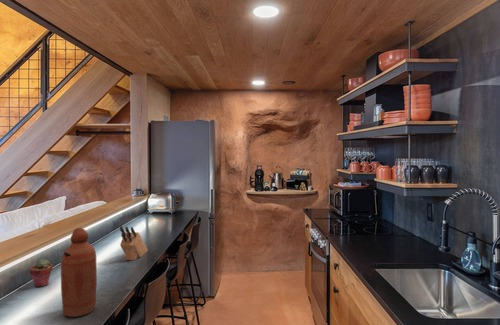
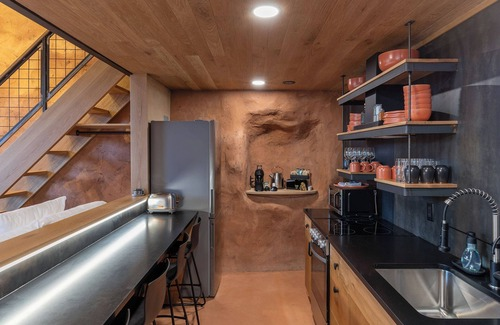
- bottle (79, 269)
- knife block (133, 239)
- potted succulent (41, 271)
